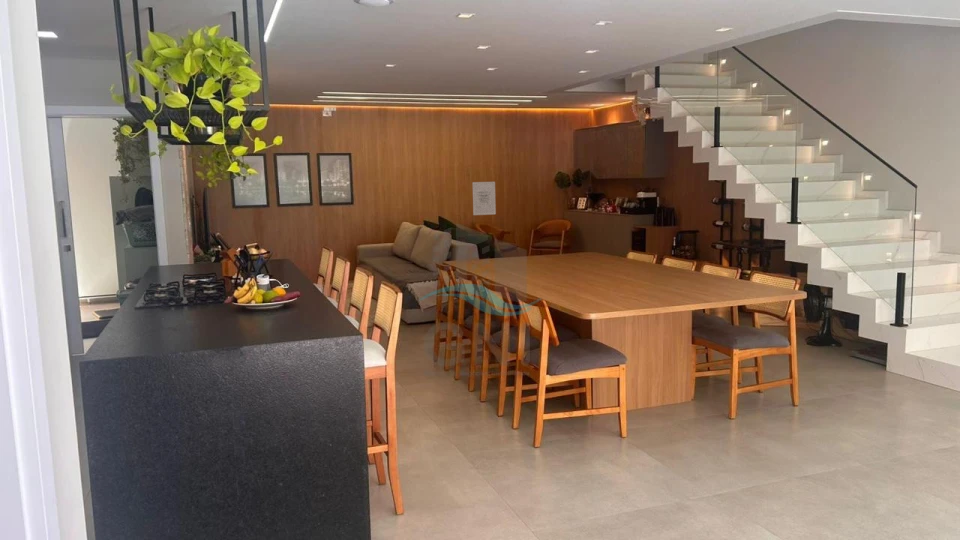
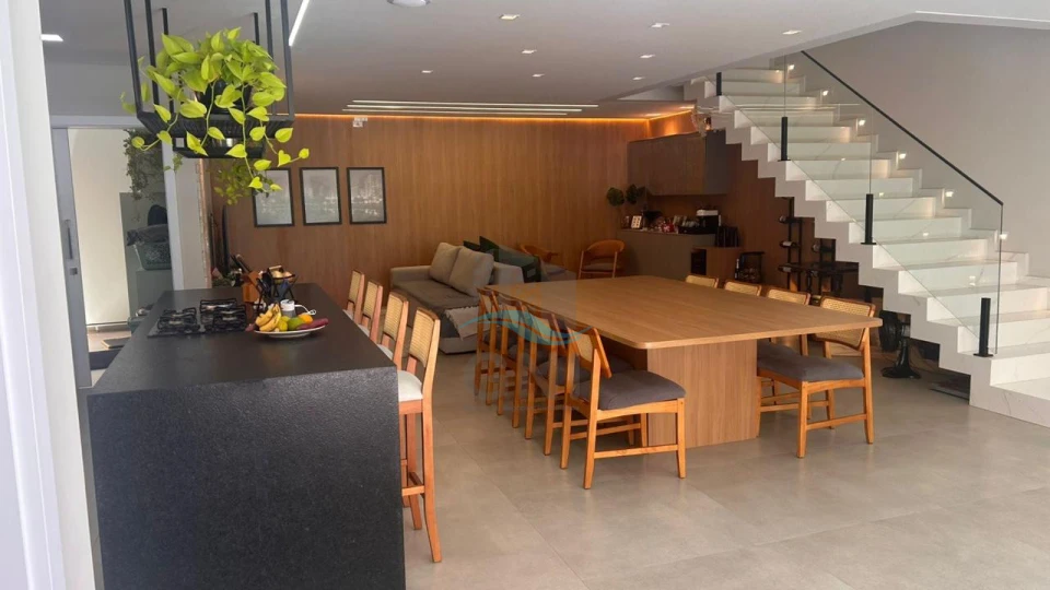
- wall art (484, 198)
